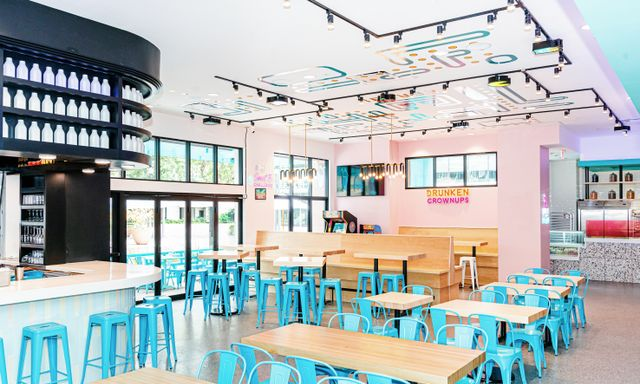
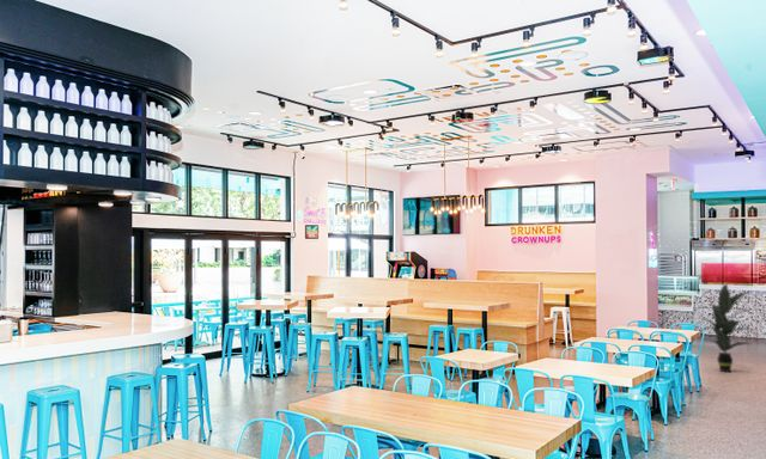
+ indoor plant (727, 328)
